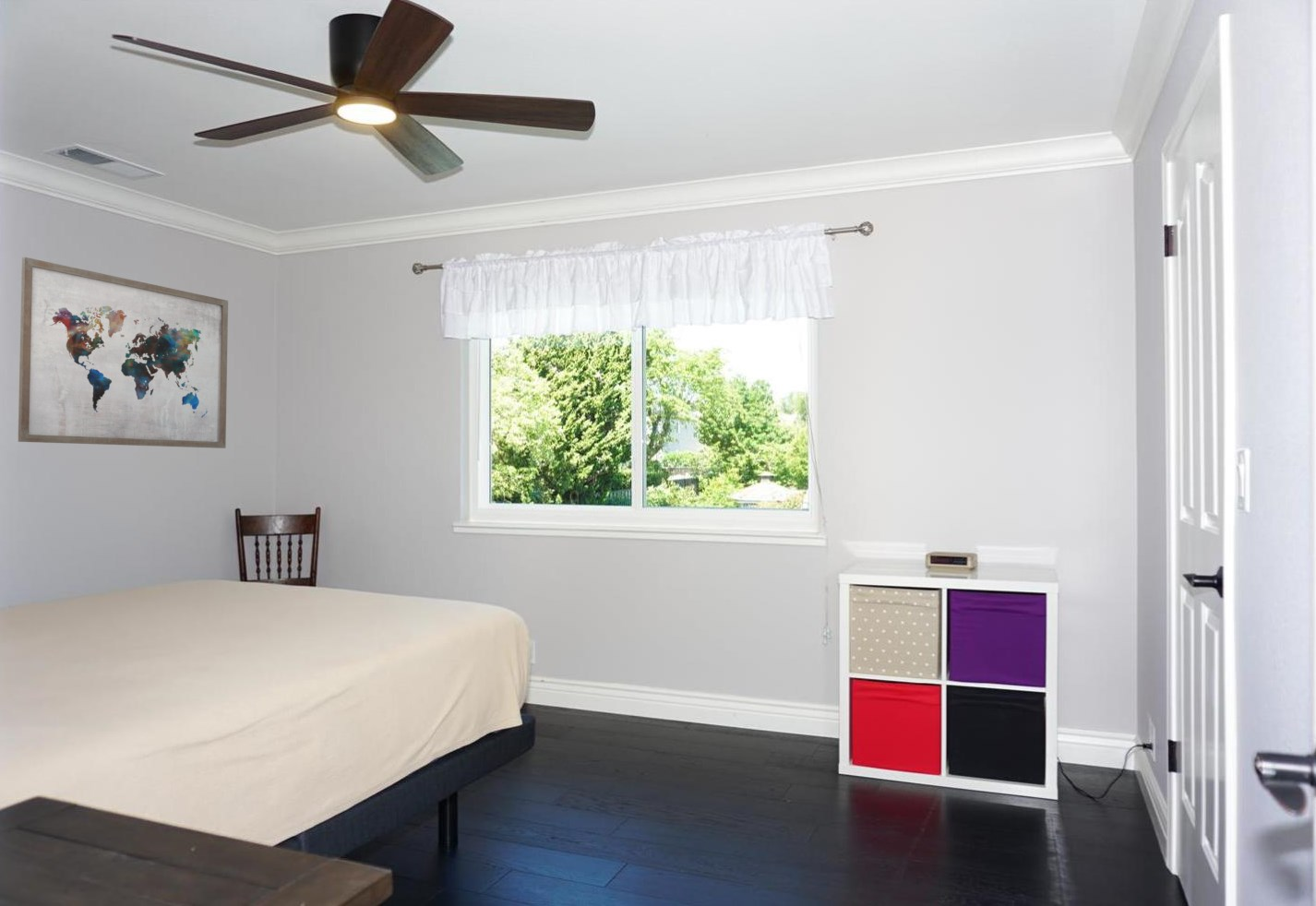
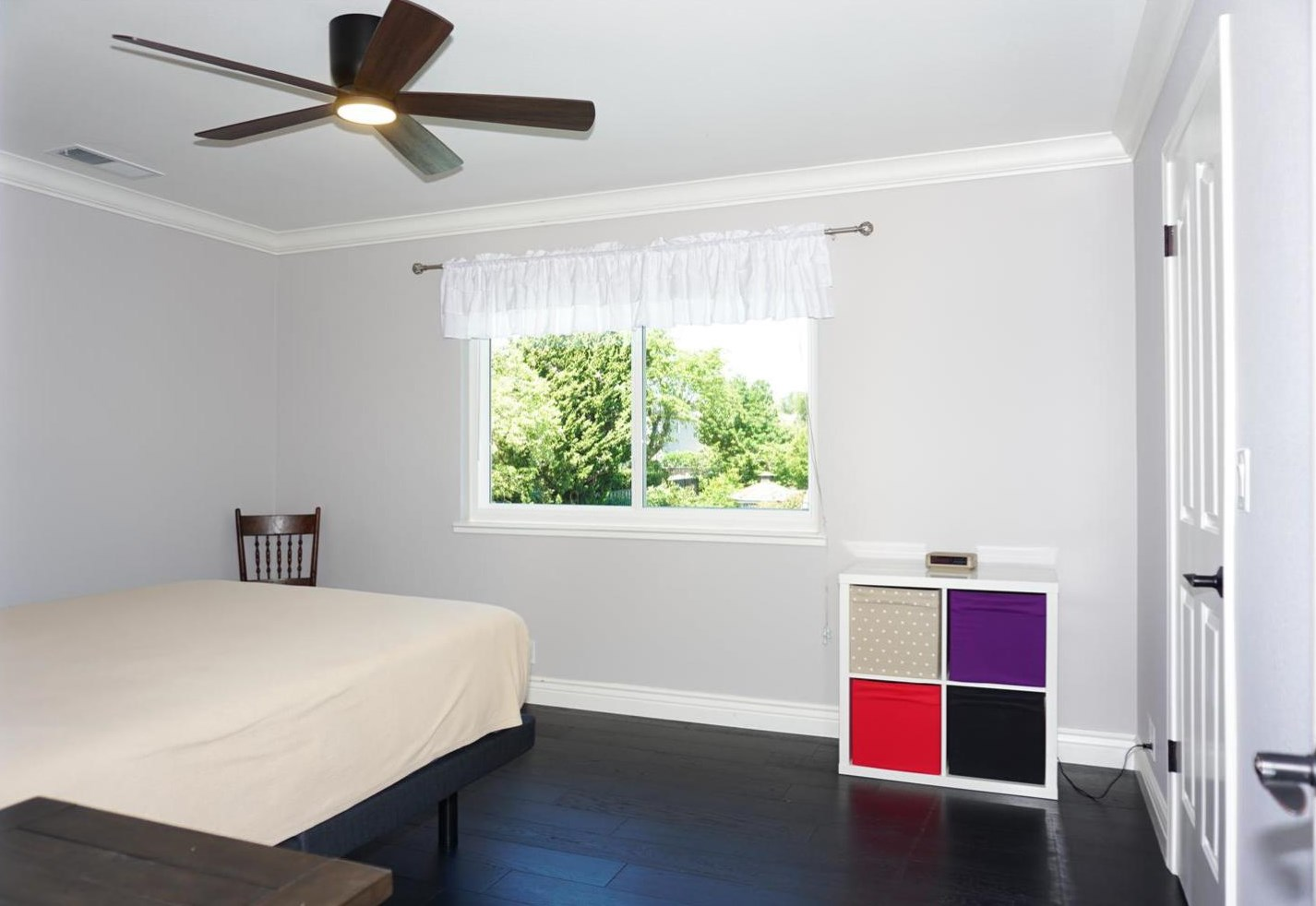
- wall art (135, 363)
